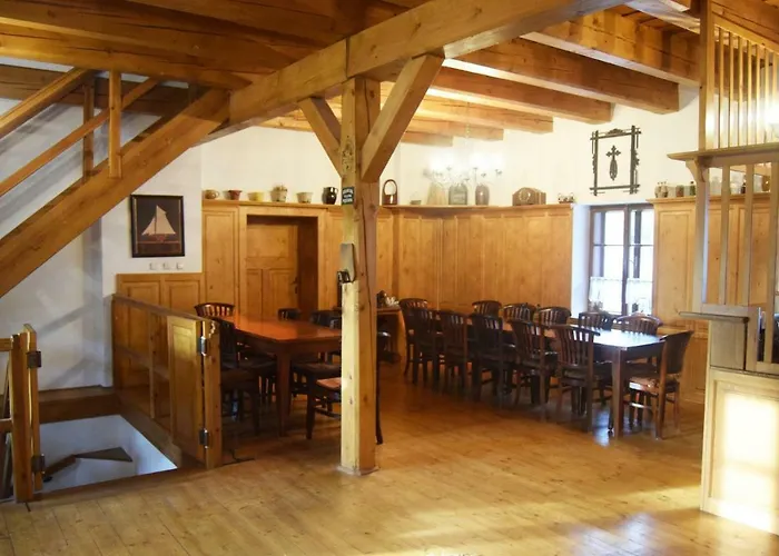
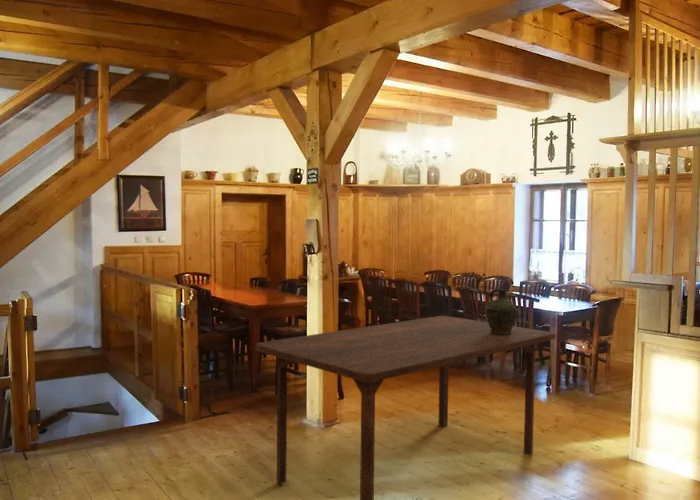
+ ceramic jug (501, 310)
+ dining table (439, 402)
